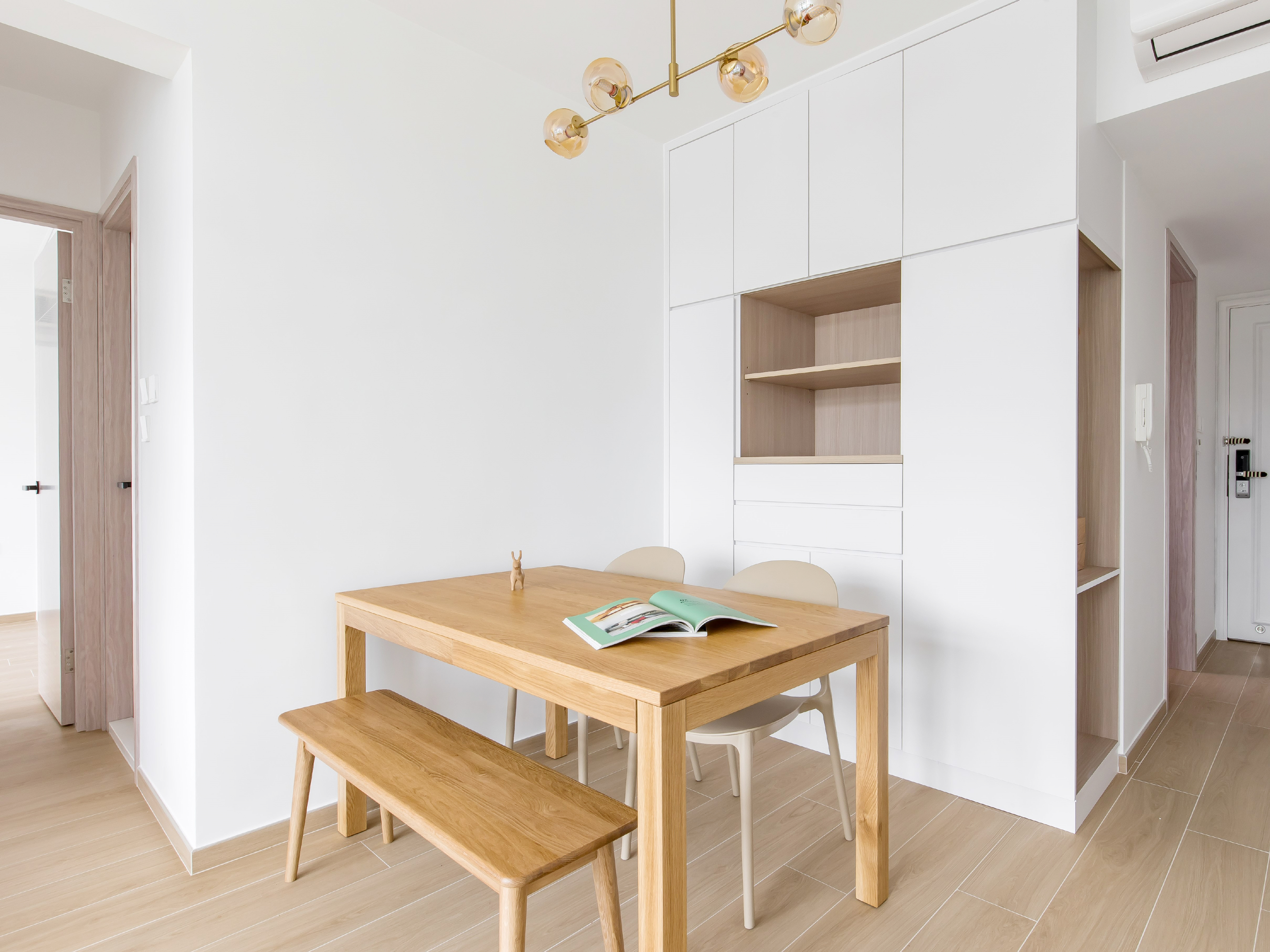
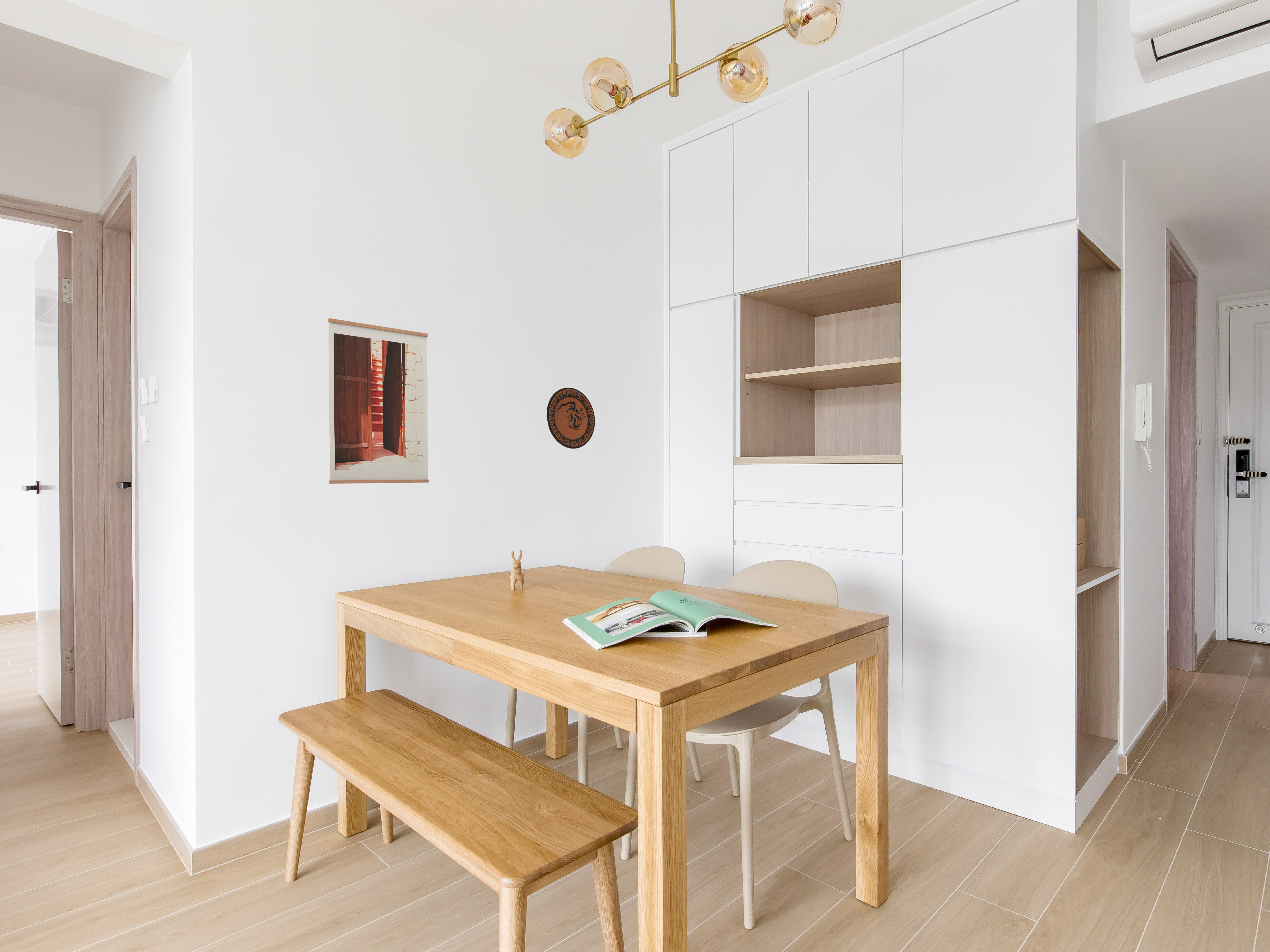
+ decorative plate (571, 418)
+ wall art (381, 405)
